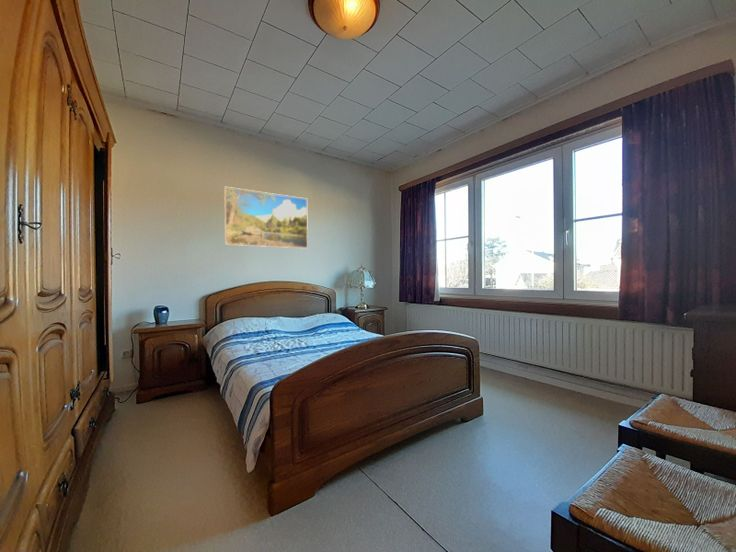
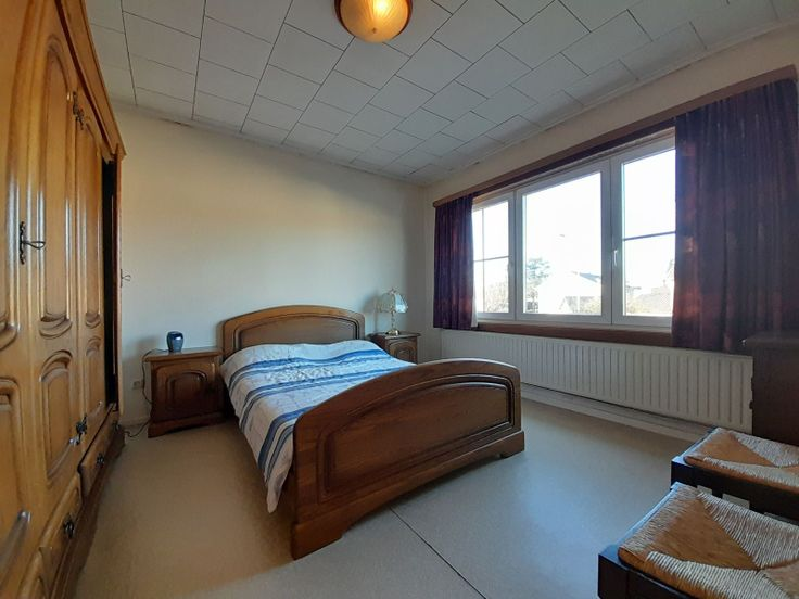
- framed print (269, 219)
